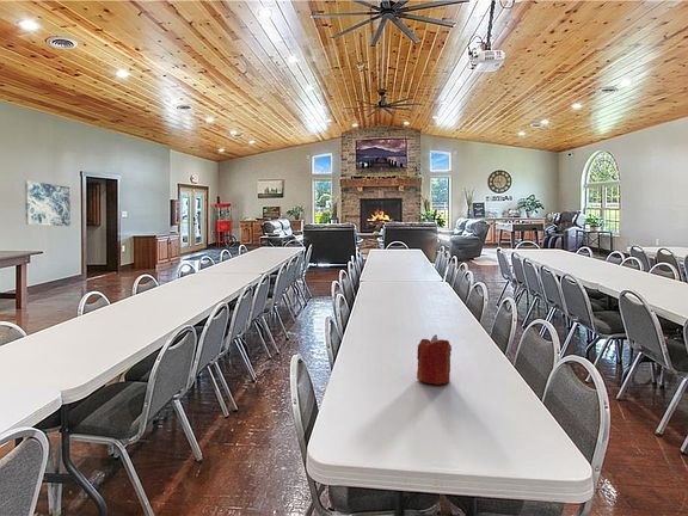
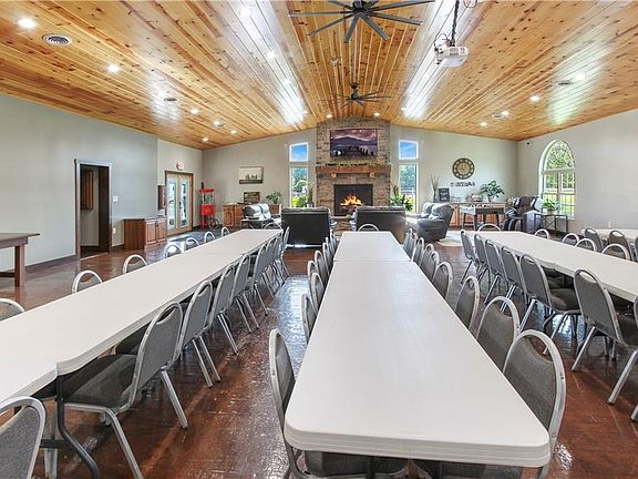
- wall art (48, 204)
- candle (434, 357)
